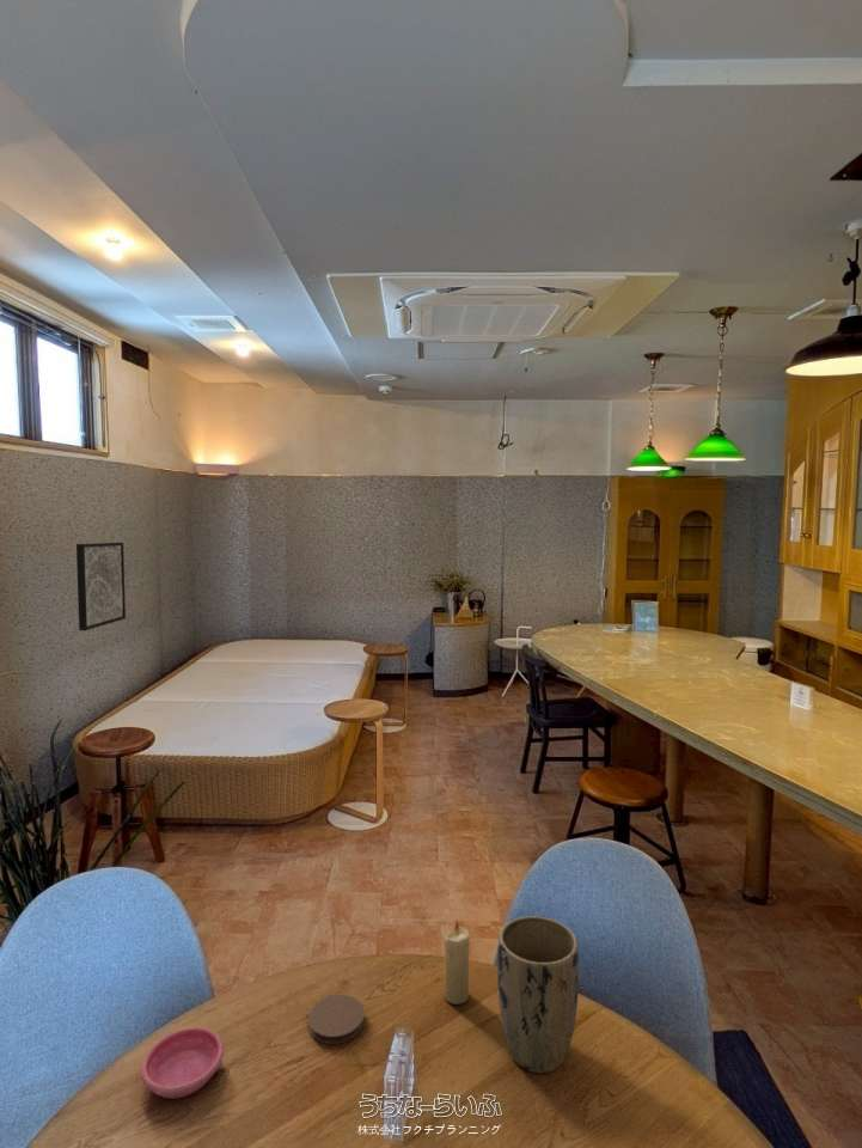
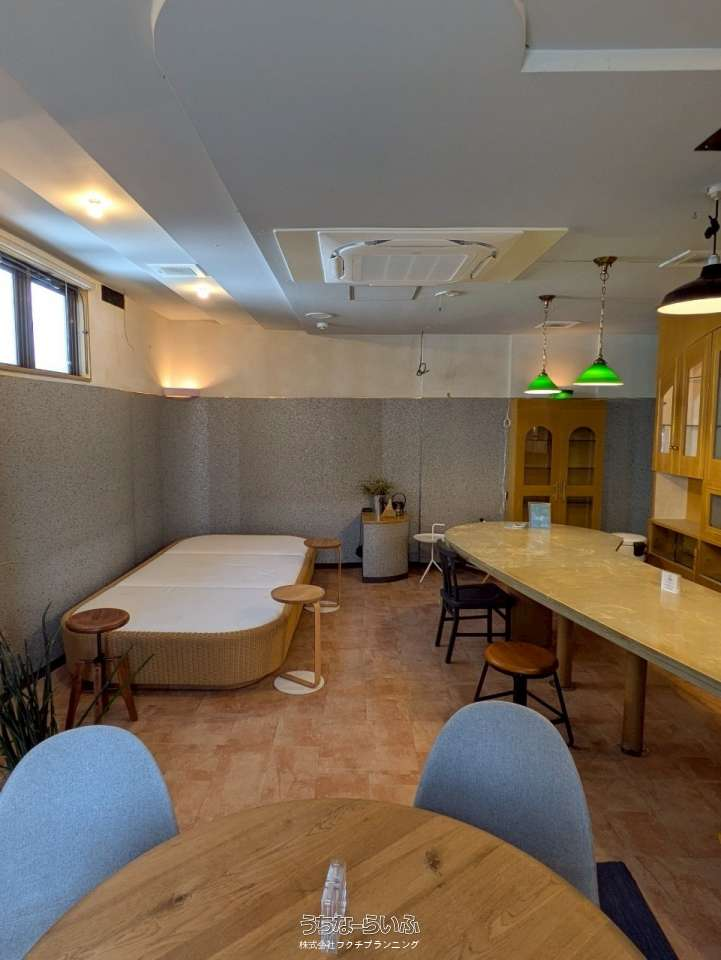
- saucer (183, 1064)
- wall art (102, 584)
- plant pot (537, 994)
- candle (456, 958)
- coaster (336, 1018)
